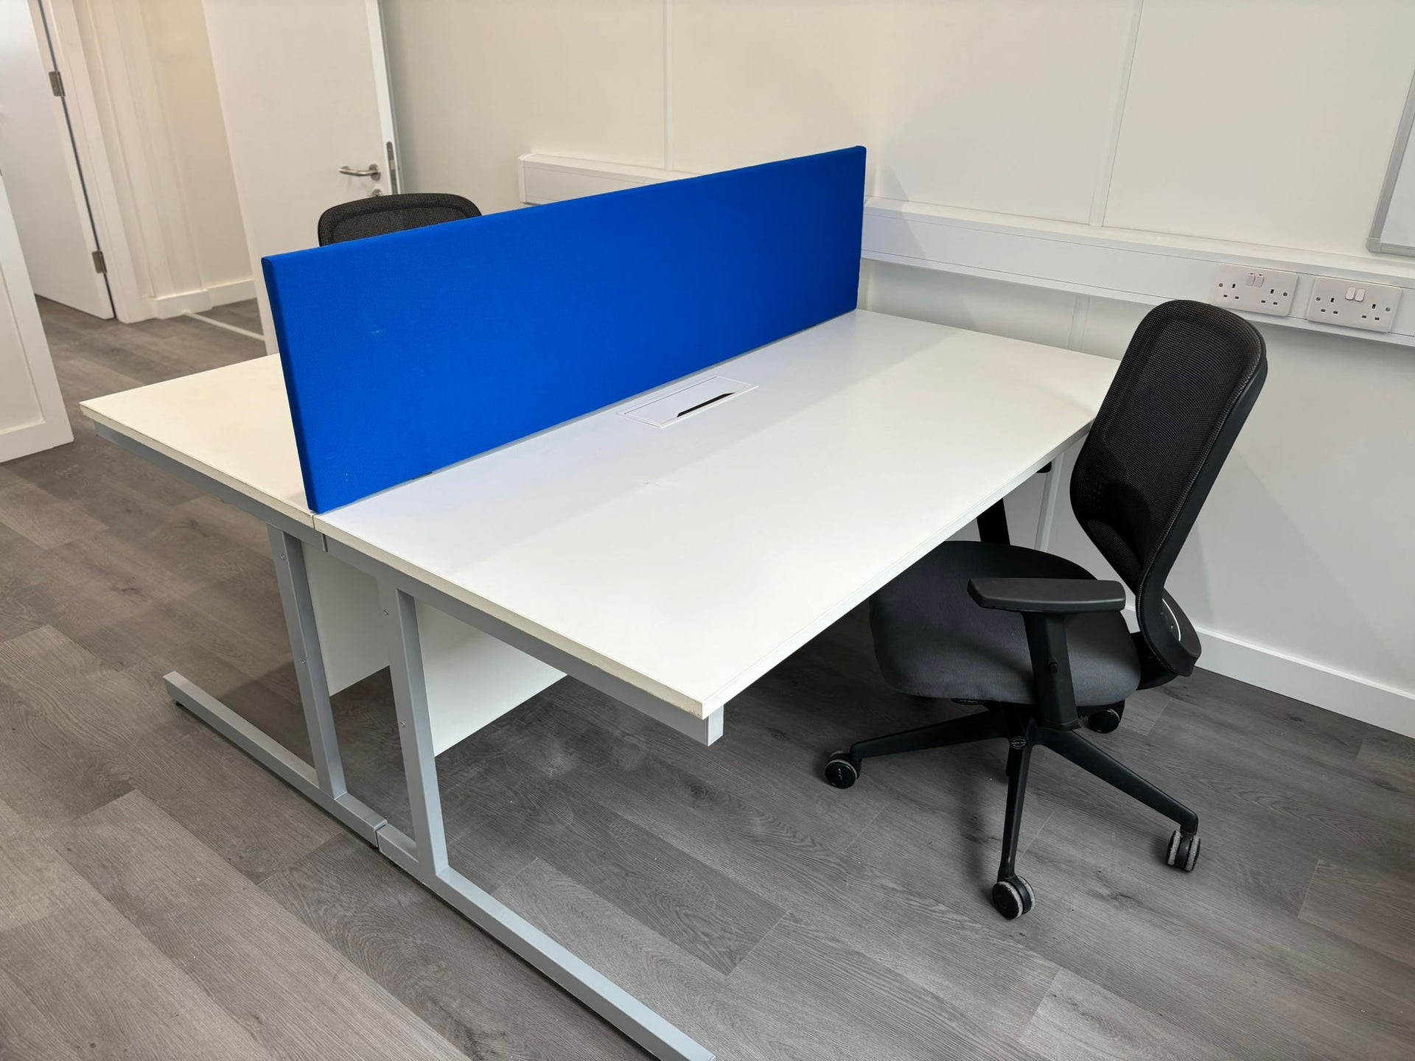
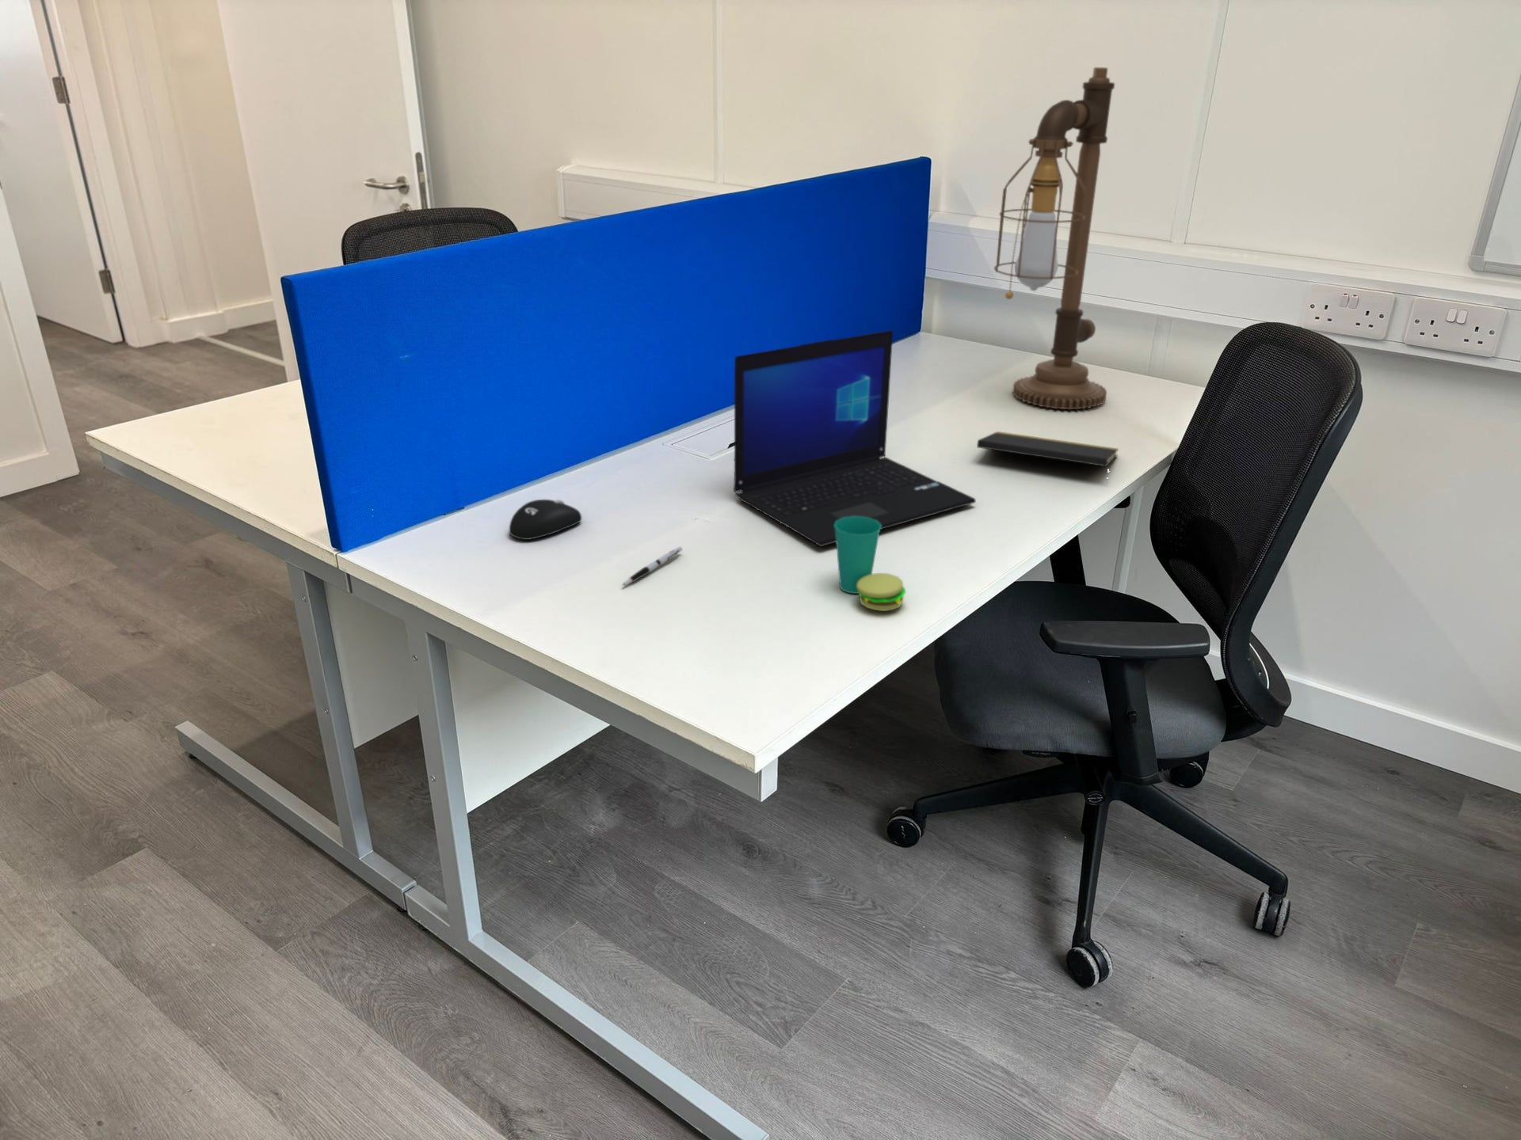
+ pen (653, 566)
+ notepad (1048, 448)
+ computer mouse (543, 515)
+ desk lamp (1068, 245)
+ laptop (856, 431)
+ cup (869, 564)
